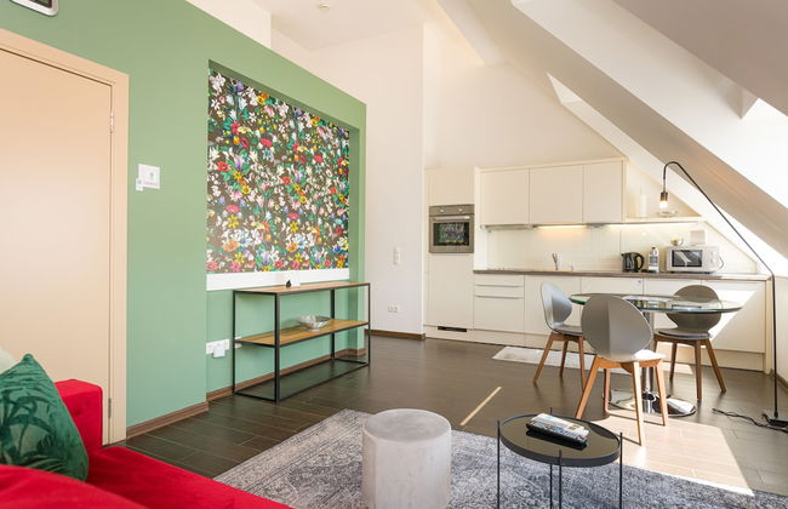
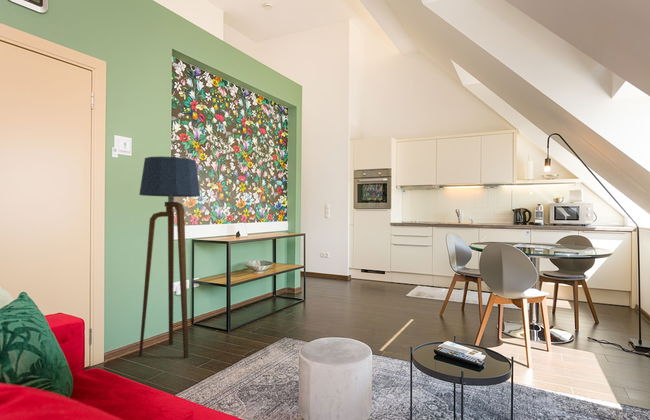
+ floor lamp (170, 256)
